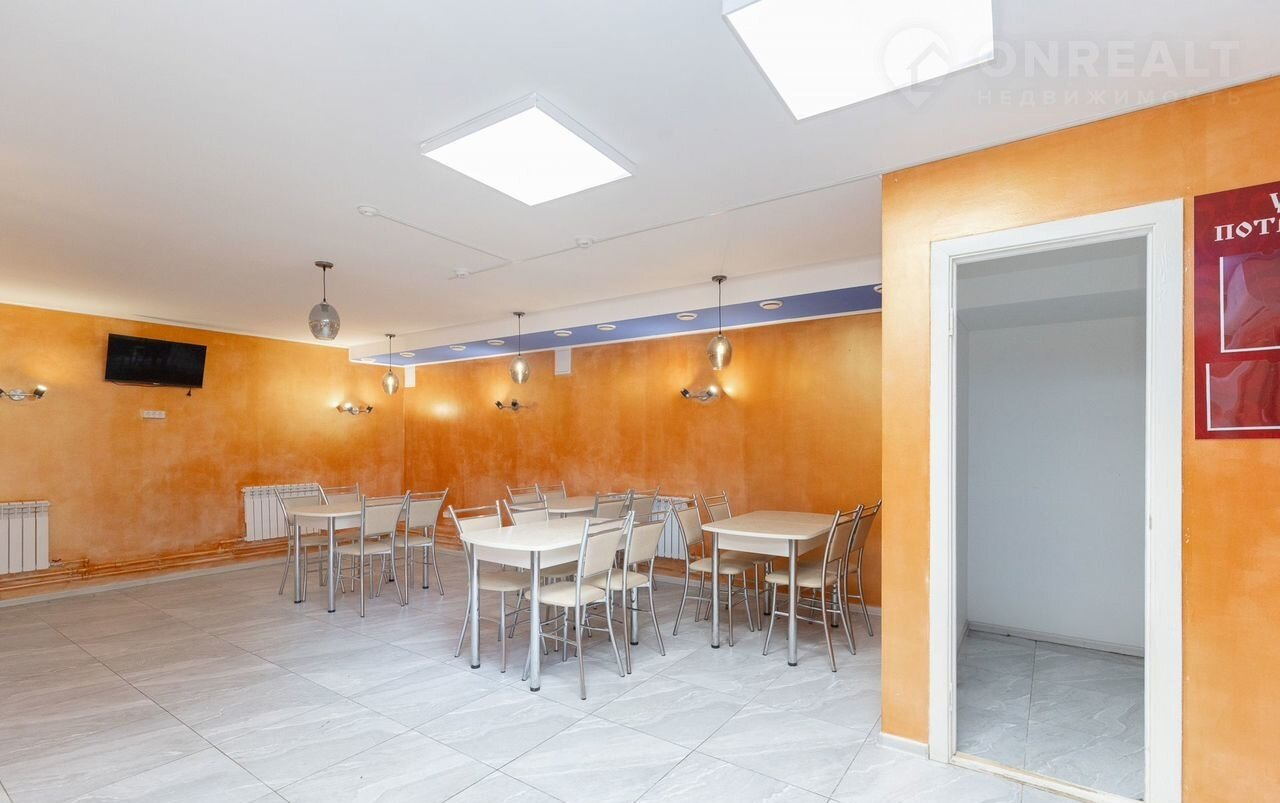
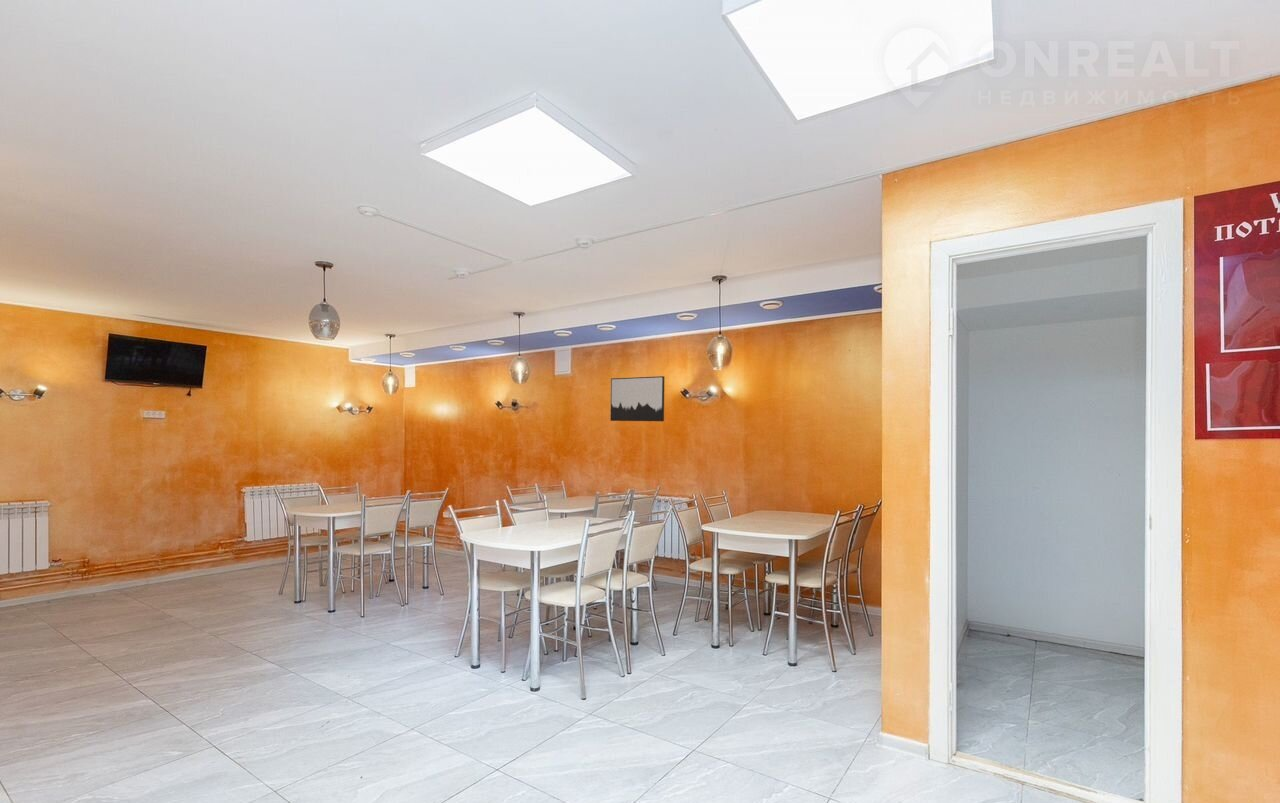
+ wall art (636, 399)
